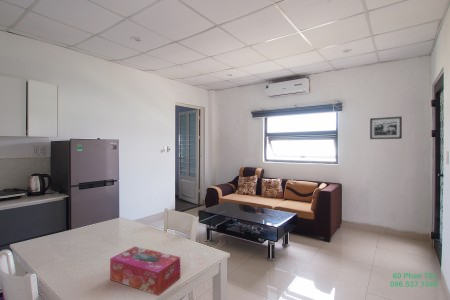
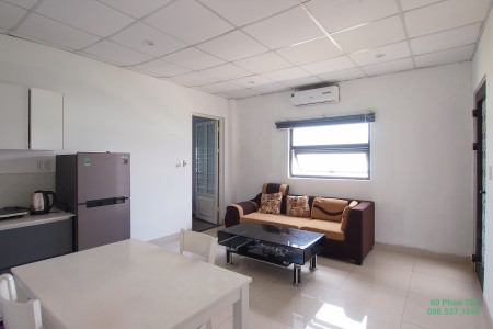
- tissue box (145, 268)
- picture frame (385, 128)
